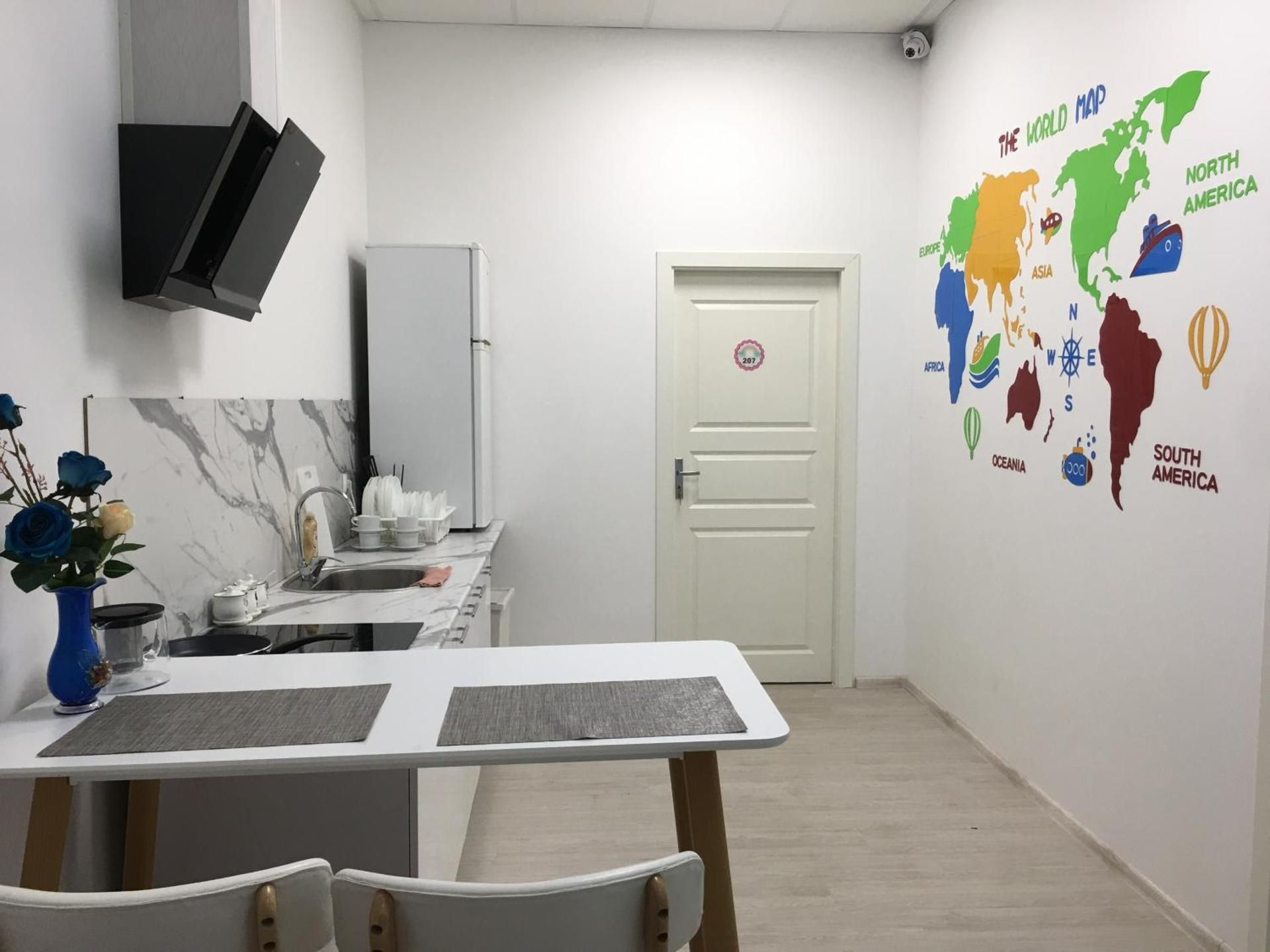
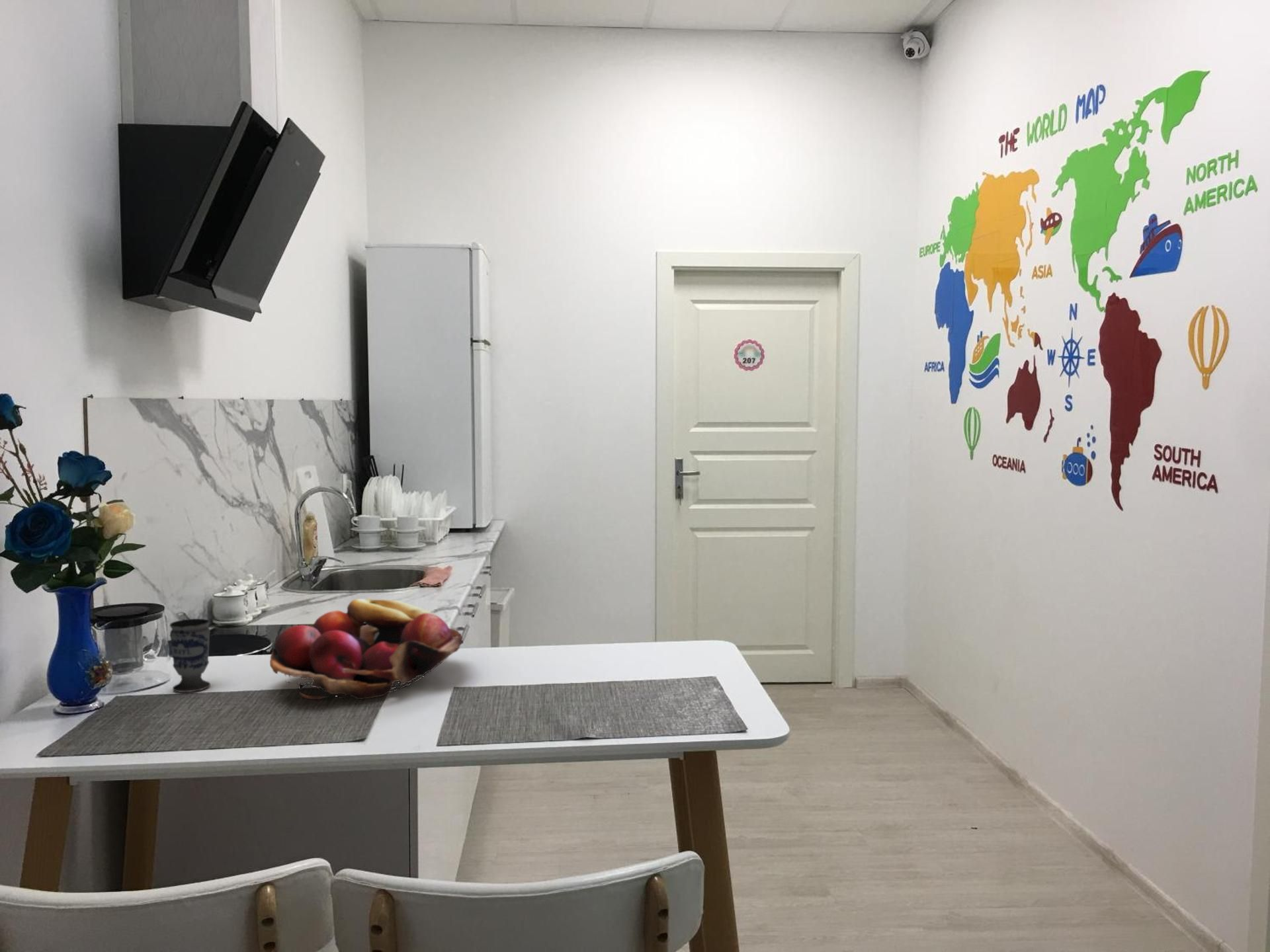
+ fruit basket (369, 643)
+ cup (190, 654)
